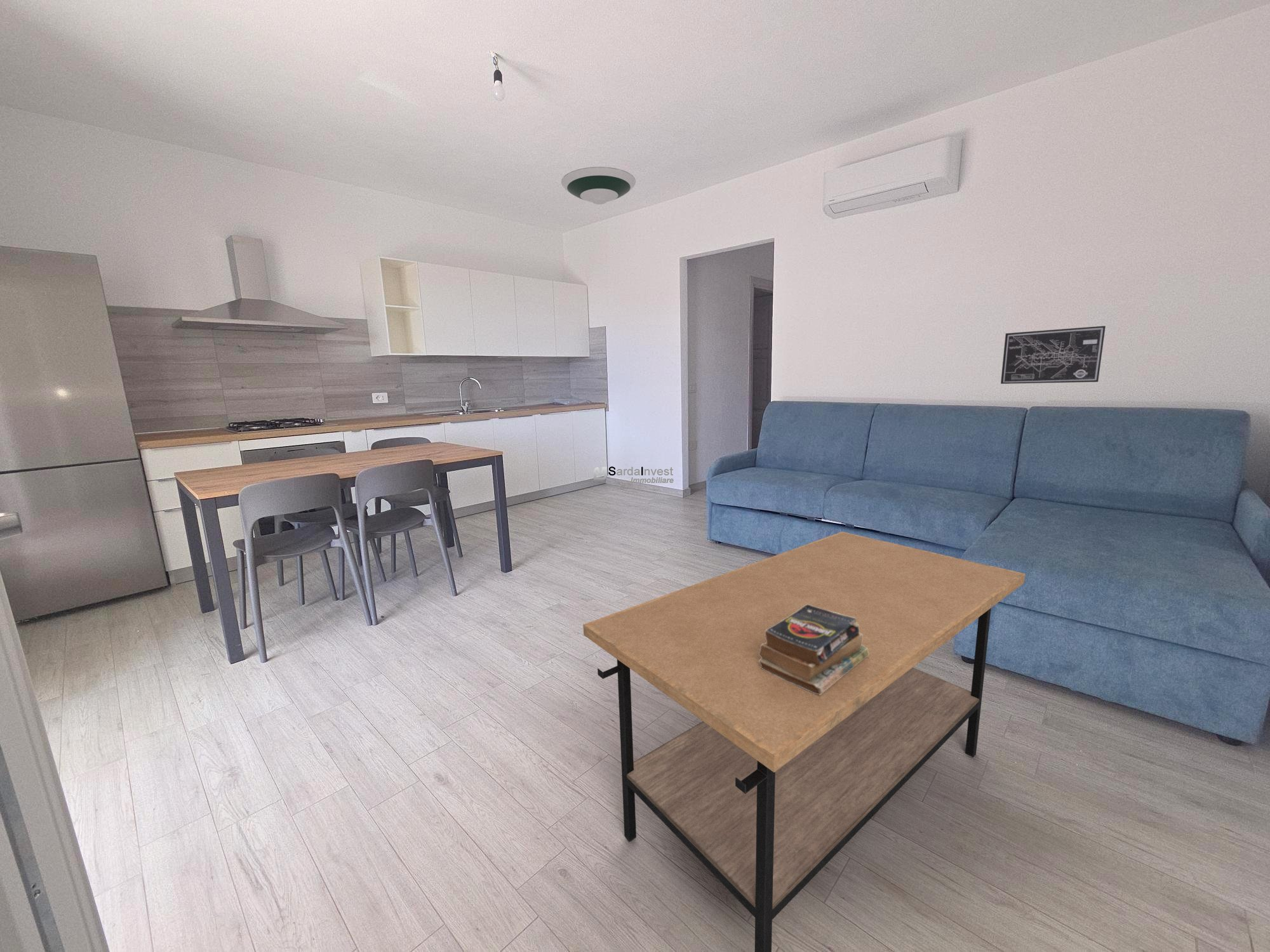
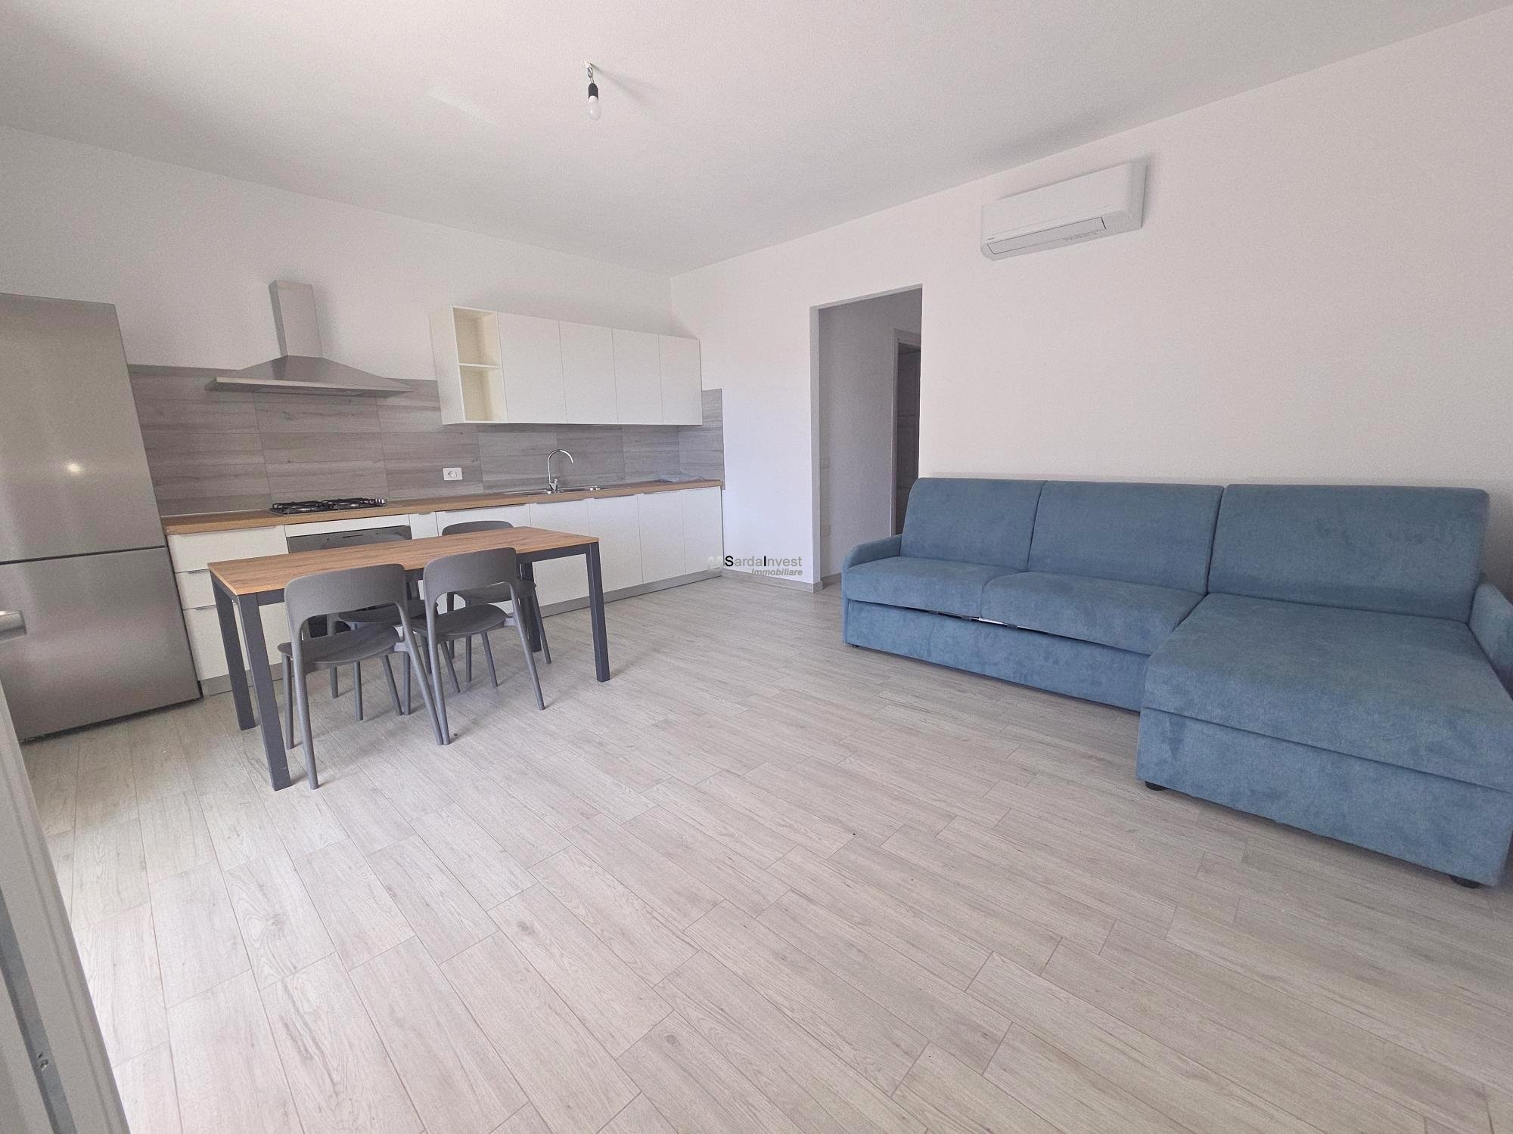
- wall art (1050, 356)
- books (815, 643)
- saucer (599, 192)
- coffee table (819, 698)
